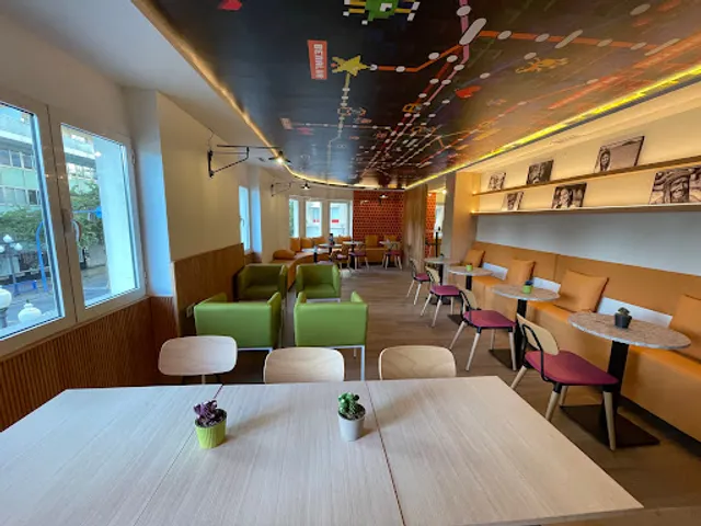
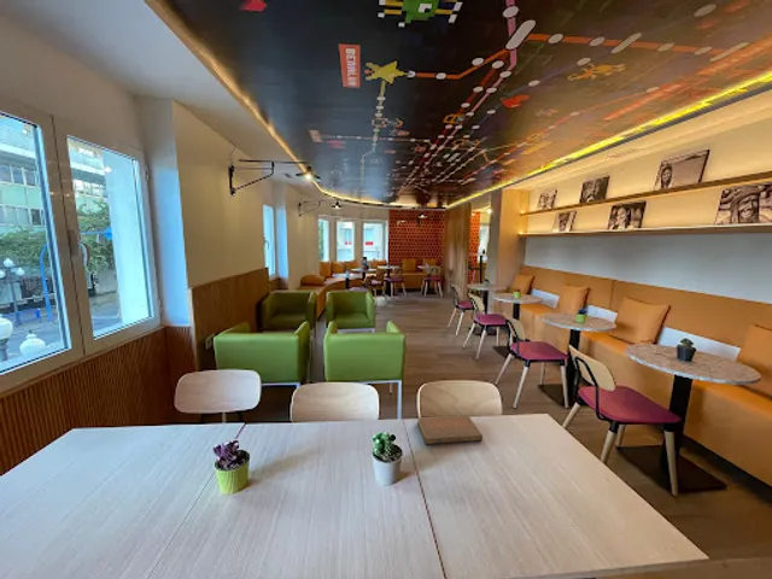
+ notebook (448, 428)
